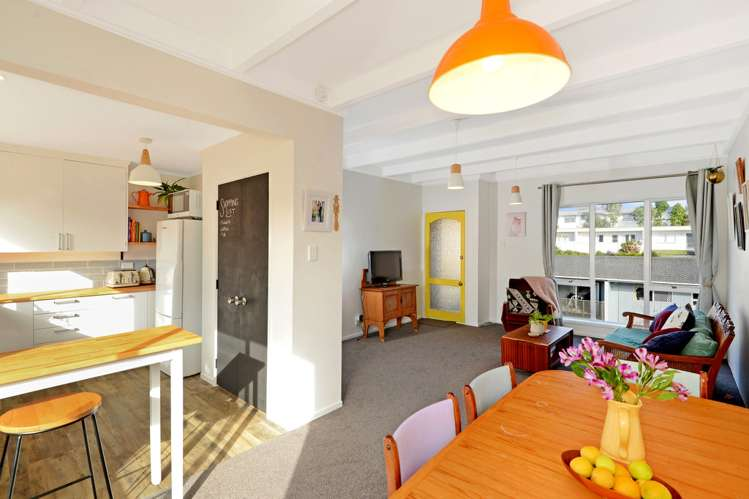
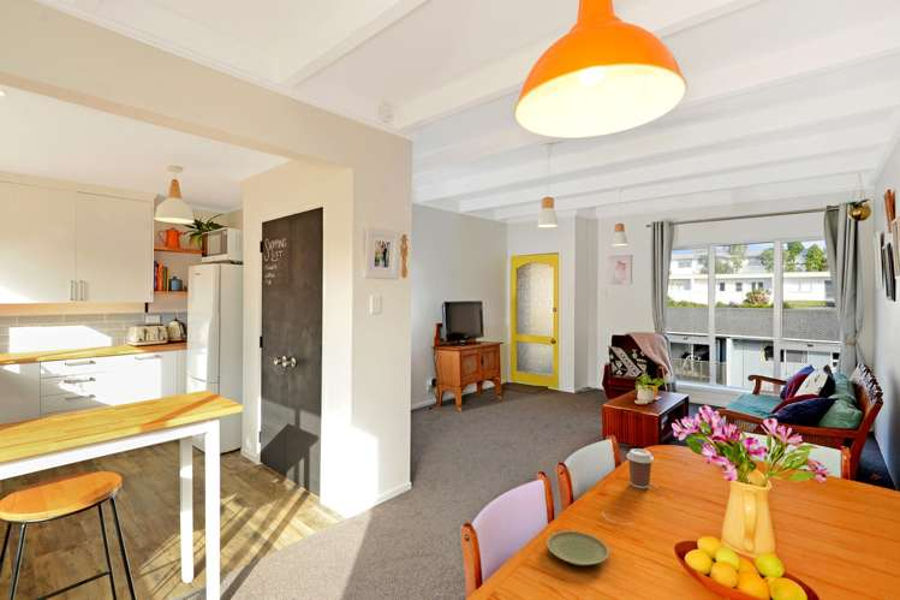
+ coffee cup (639, 468)
+ plate (577, 549)
